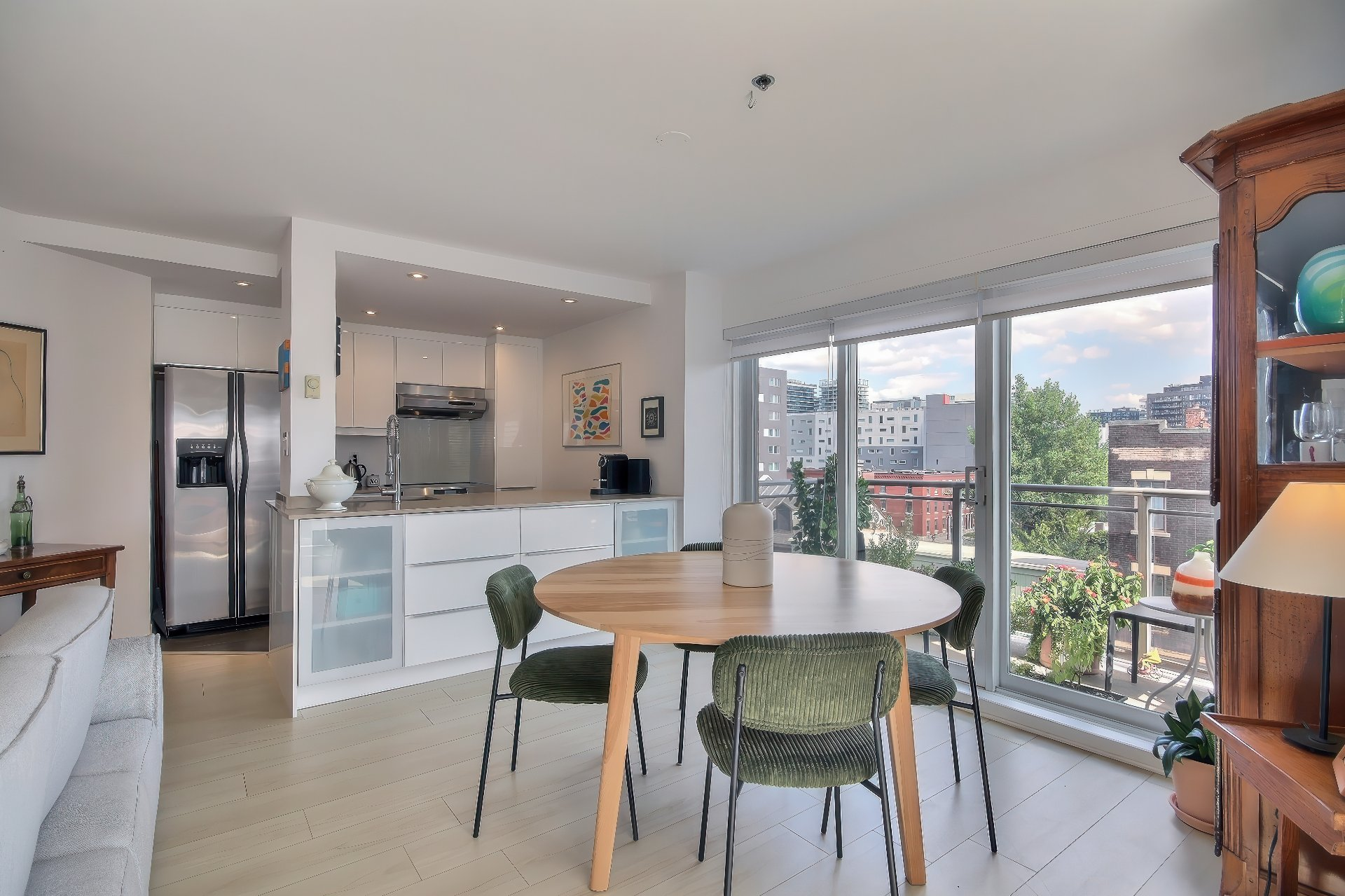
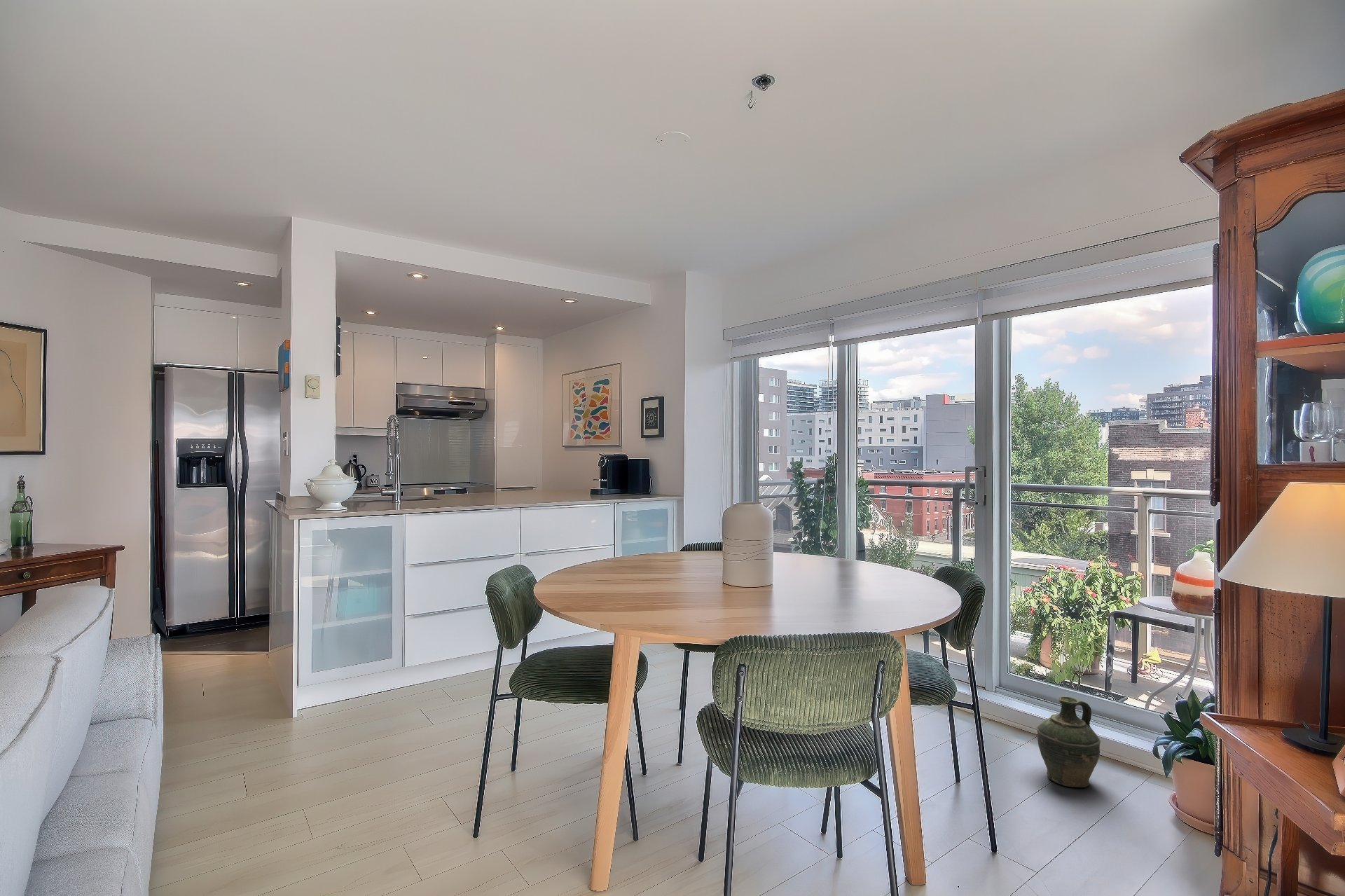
+ ceramic jug (1068, 739)
